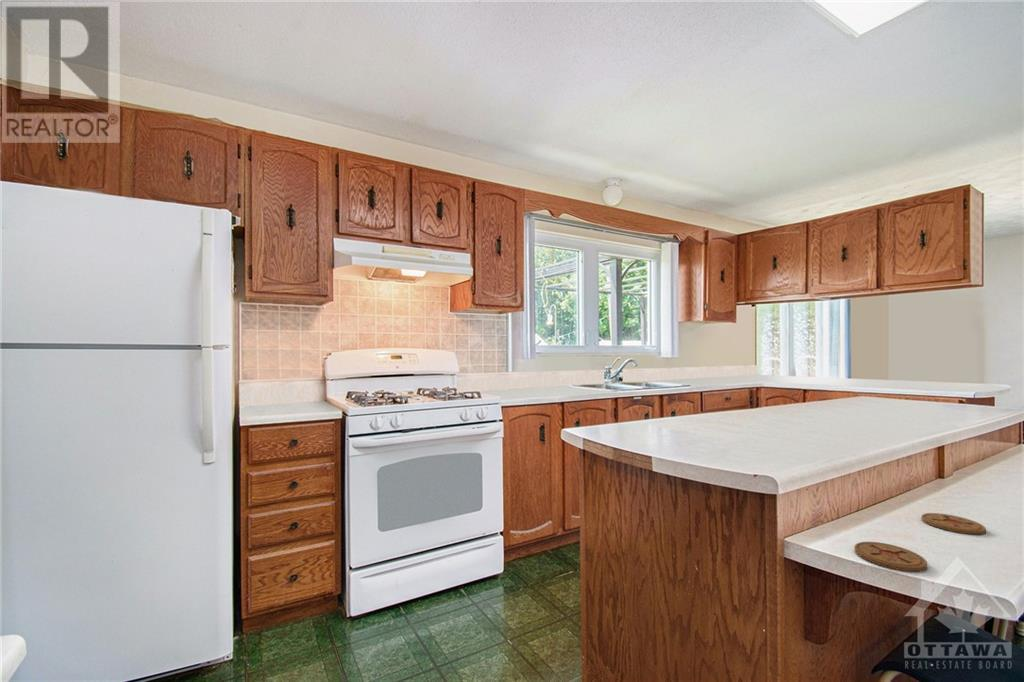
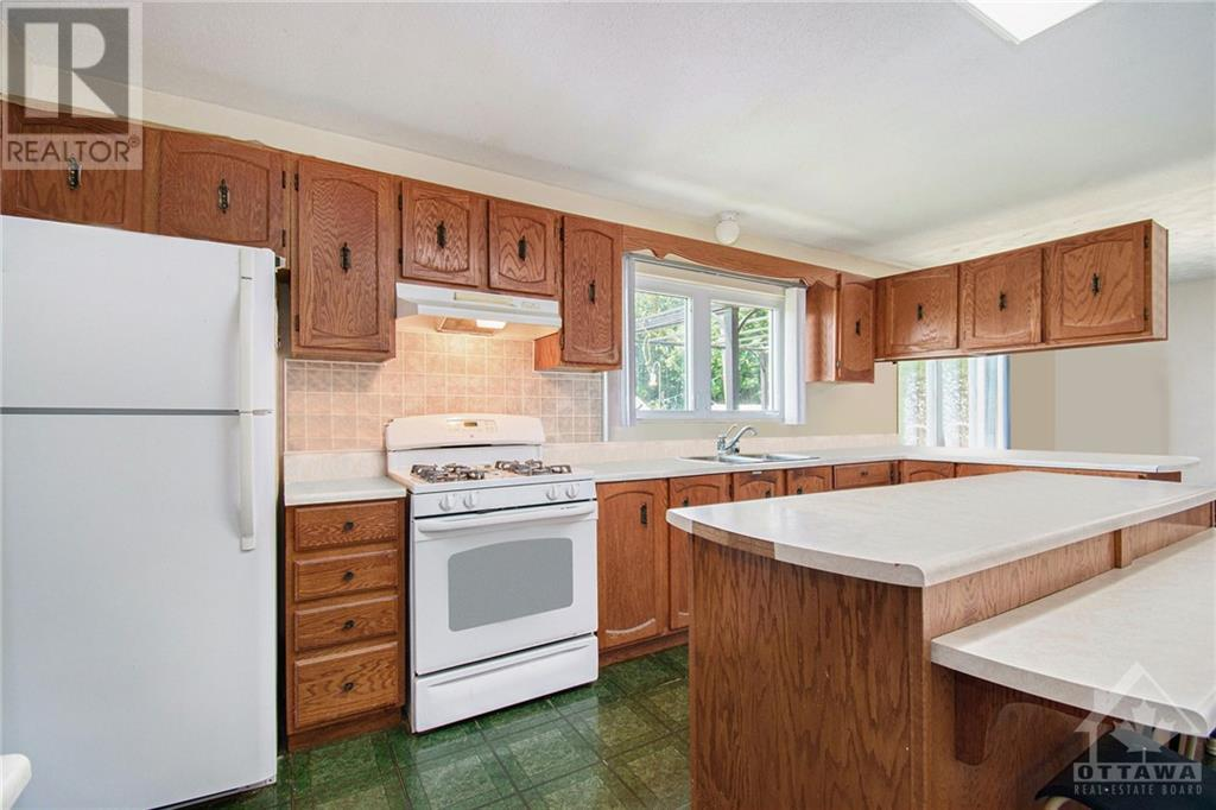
- coaster (952, 523)
- coaster (889, 555)
